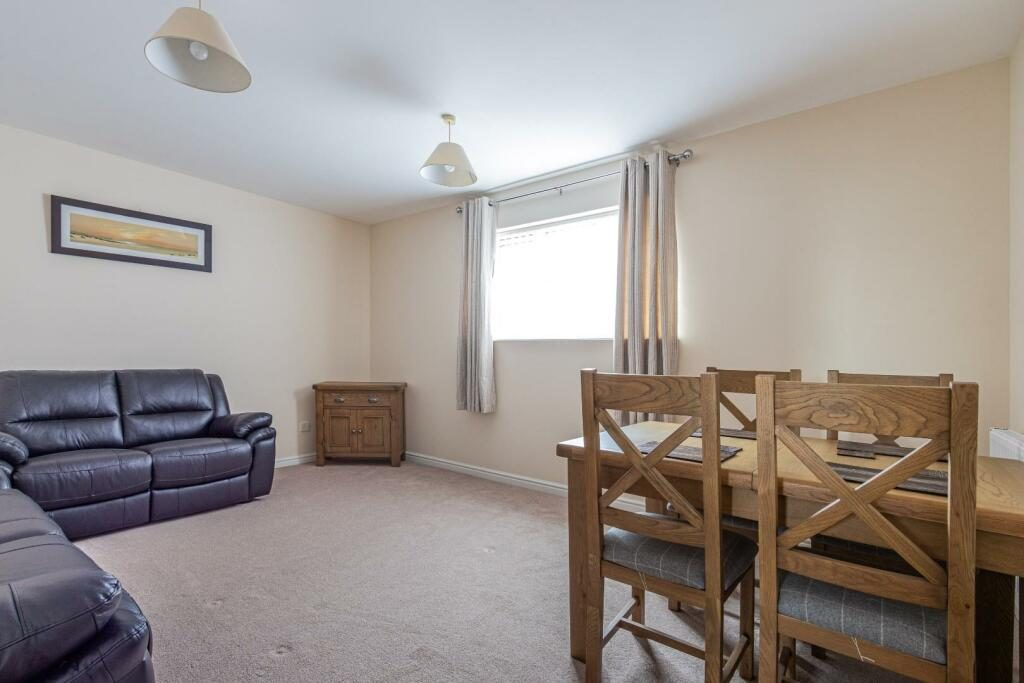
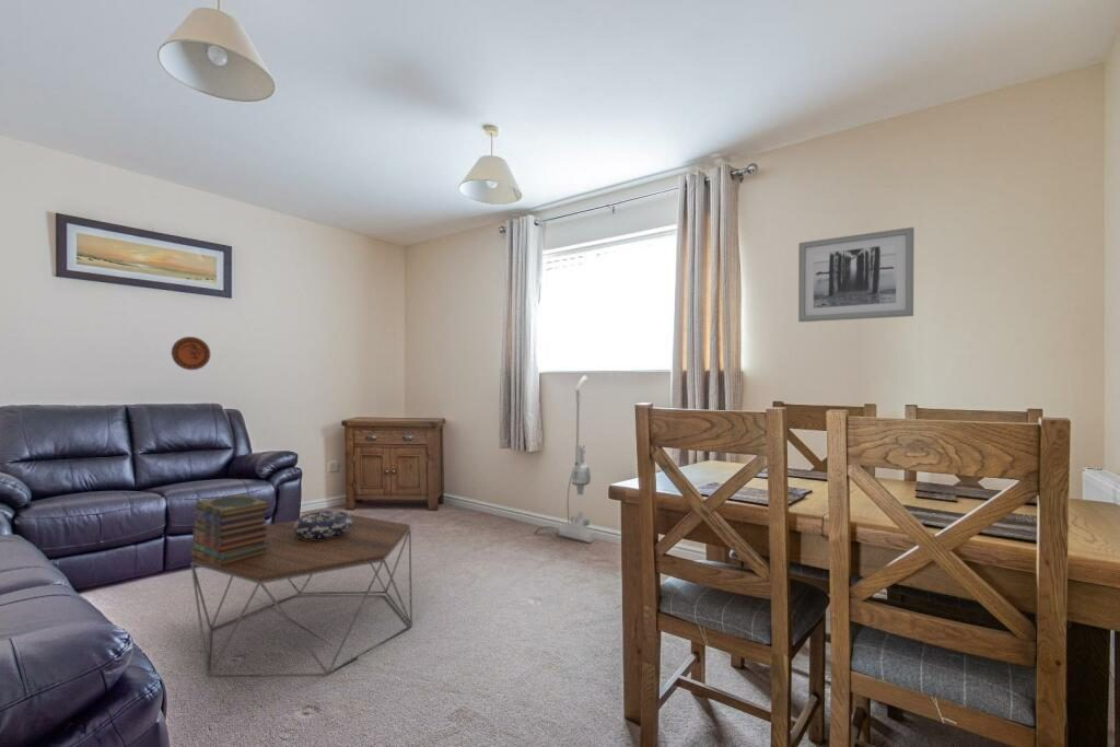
+ wall art (852, 277)
+ vacuum cleaner (575, 455)
+ decorative bowl (323, 524)
+ coffee table (307, 581)
+ decorative plate (190, 353)
+ book stack (231, 527)
